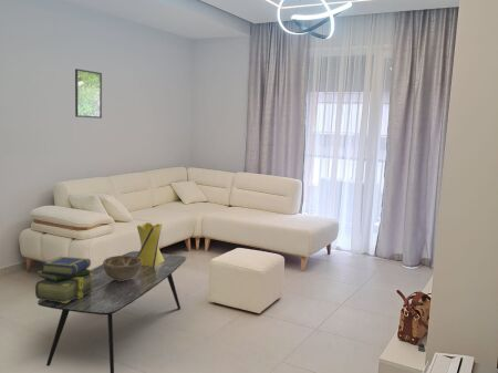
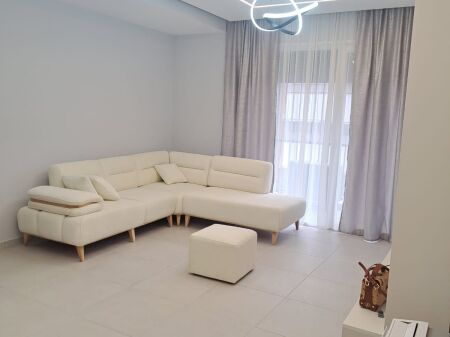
- coffee table (123, 304)
- vase (148, 244)
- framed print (89, 94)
- stack of books (65, 277)
- decorative bowl (122, 269)
